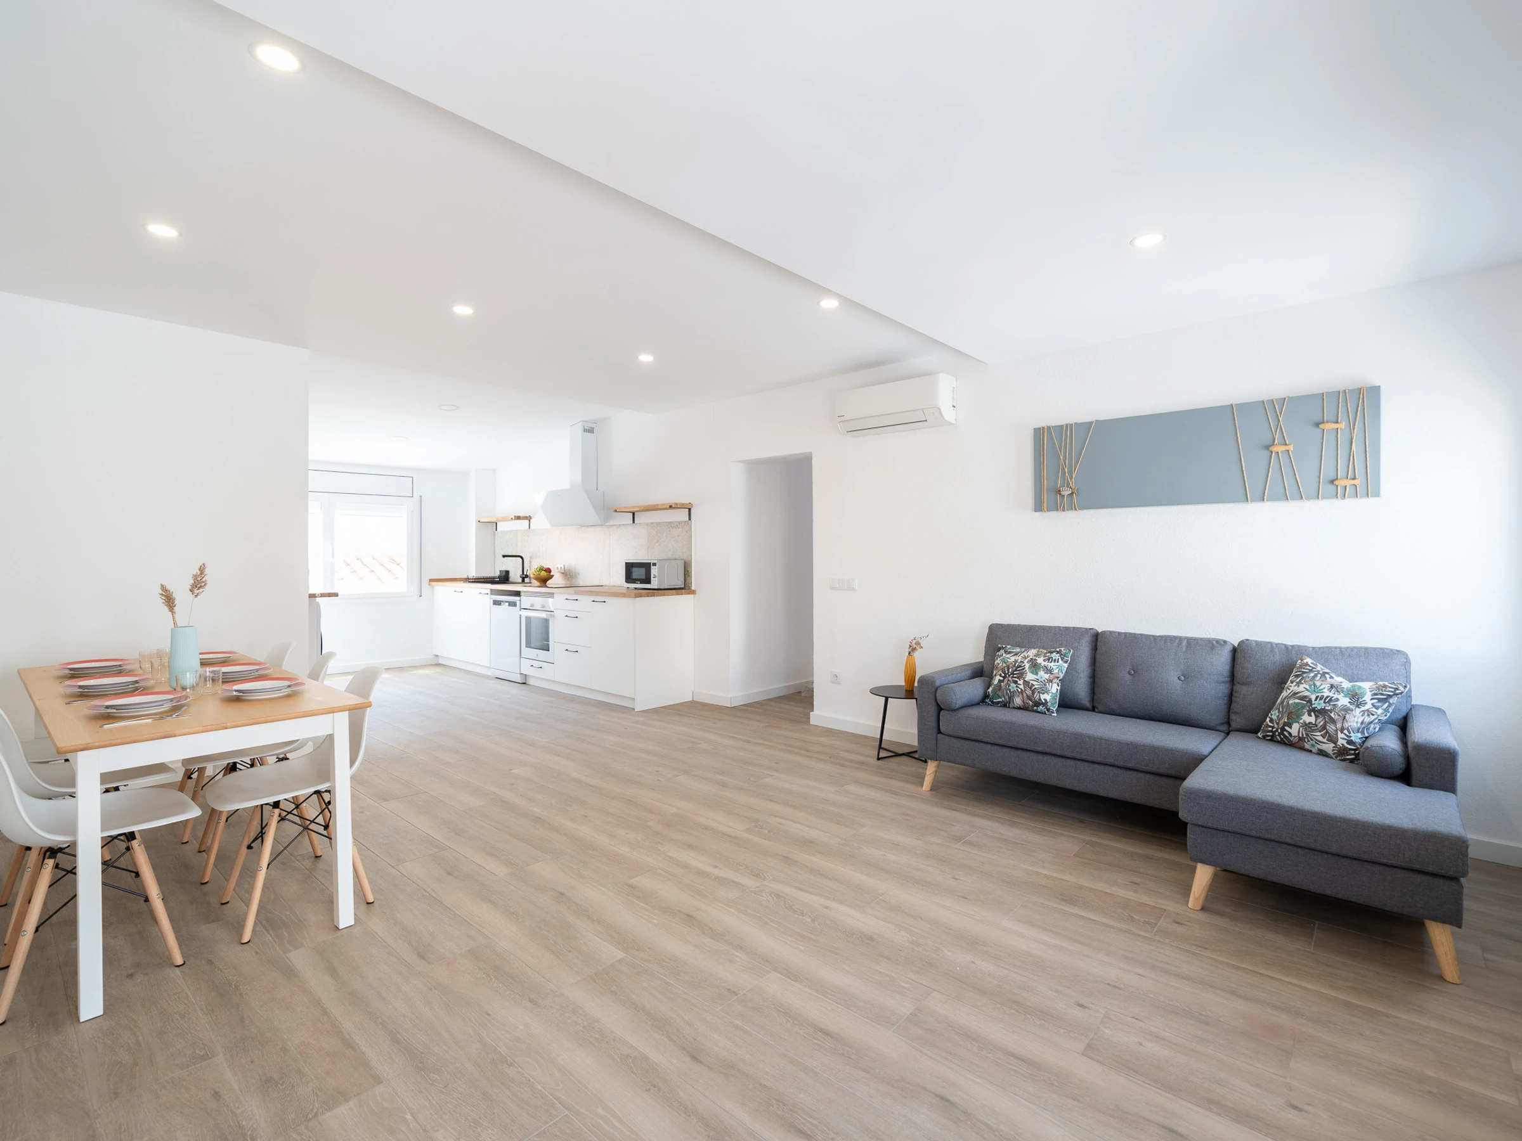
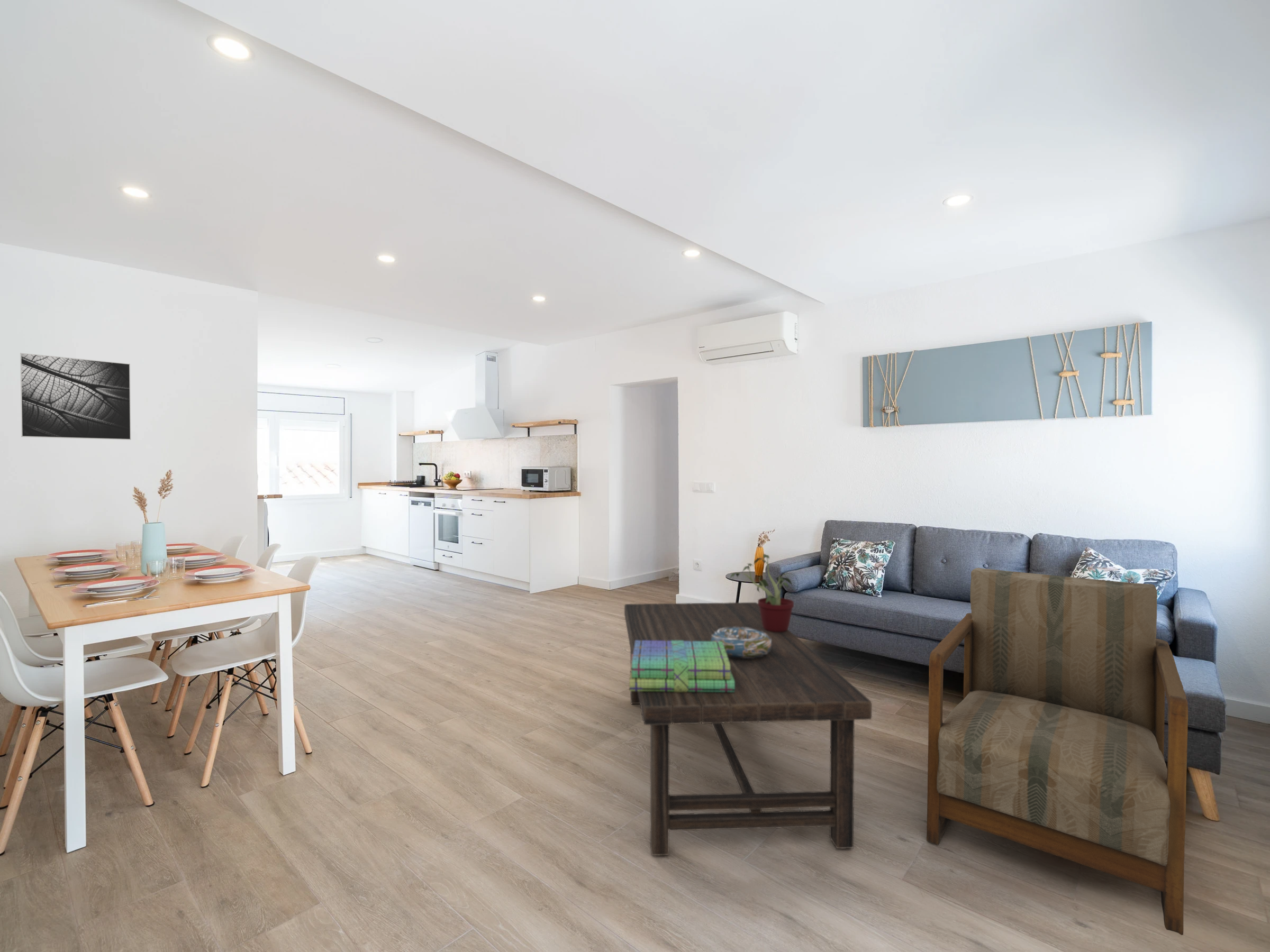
+ potted plant (762, 589)
+ stack of books (679, 664)
+ coffee table (715, 698)
+ decorative bowl (741, 642)
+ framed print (78, 398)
+ armchair (1051, 710)
